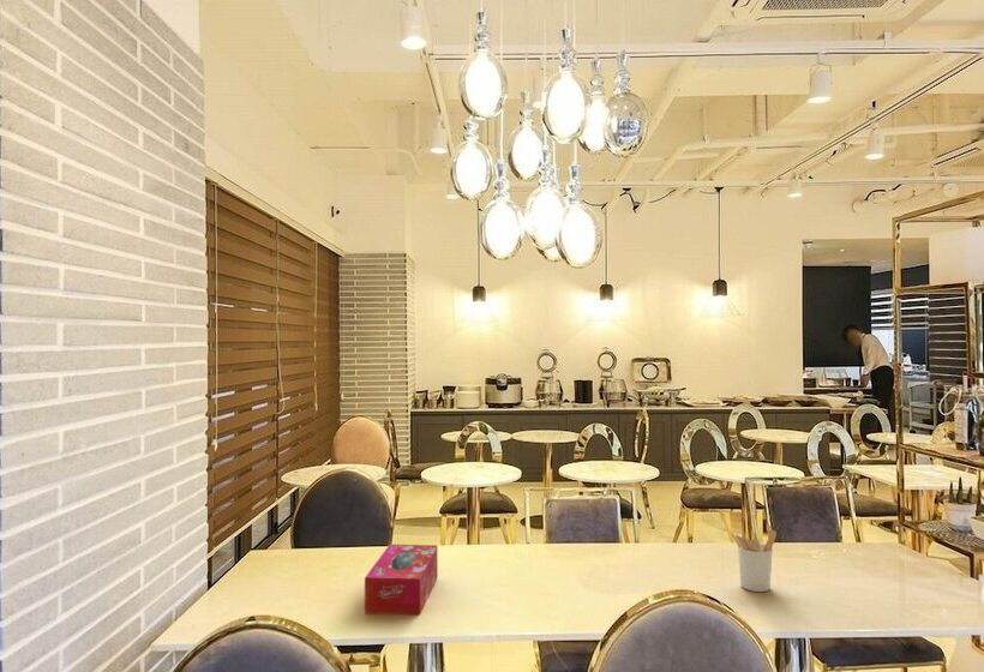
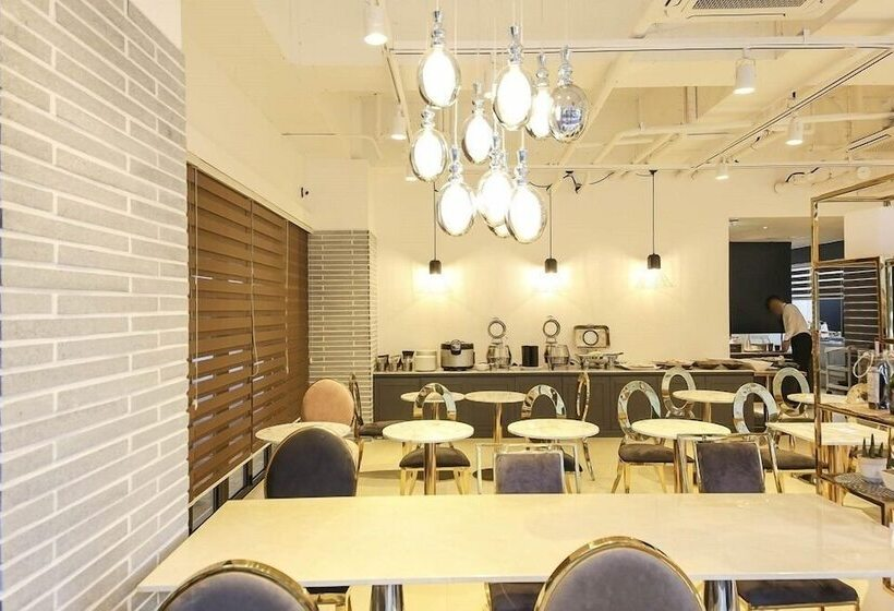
- utensil holder (752, 559)
- tissue box (403, 577)
